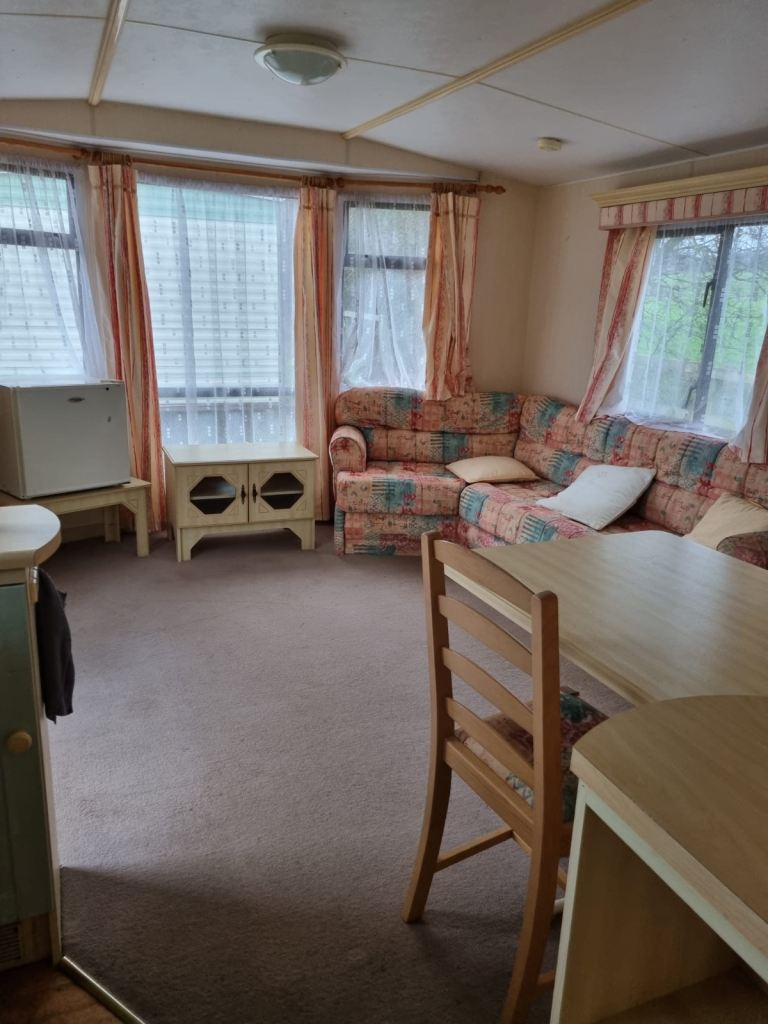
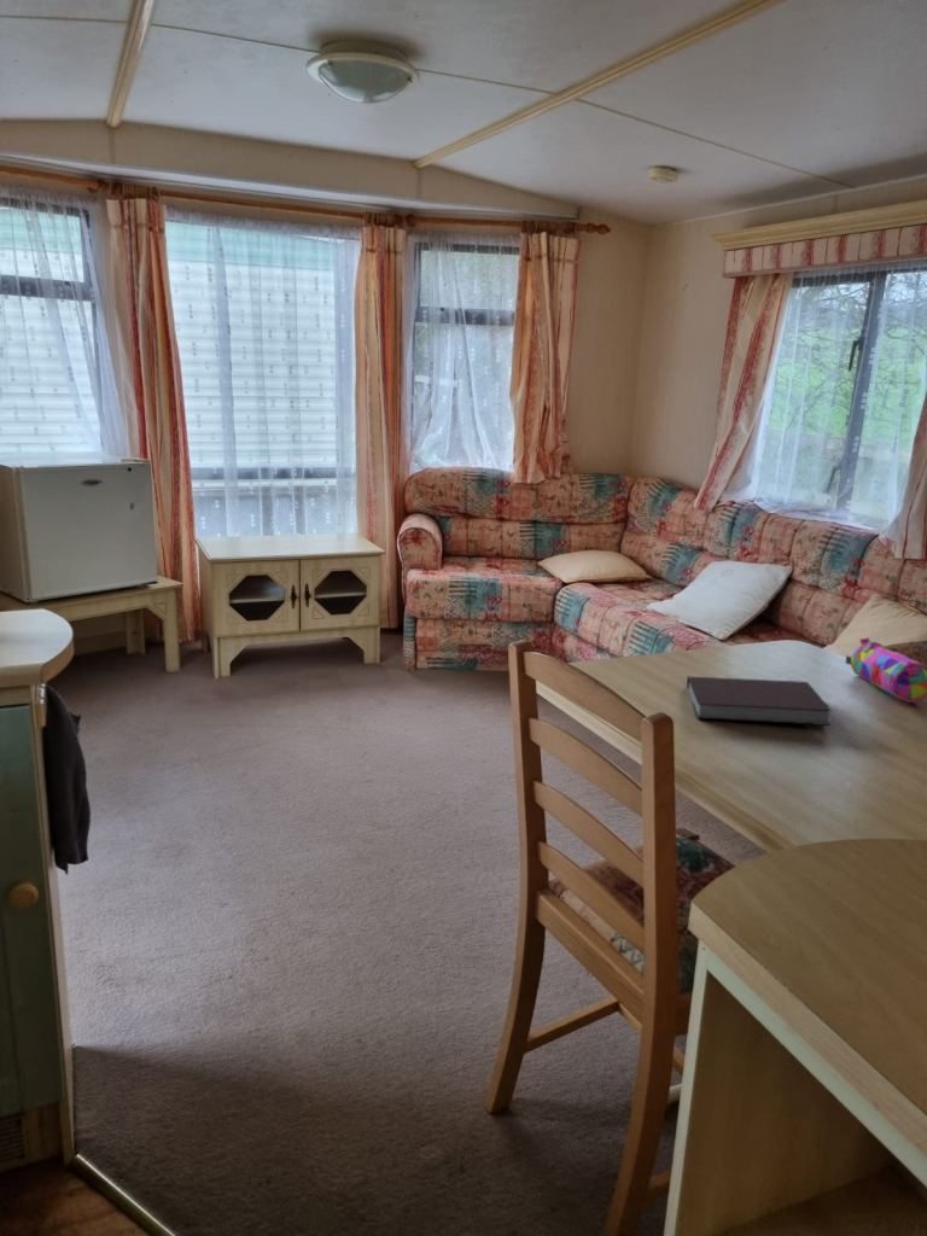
+ pencil case (888, 669)
+ notebook (754, 699)
